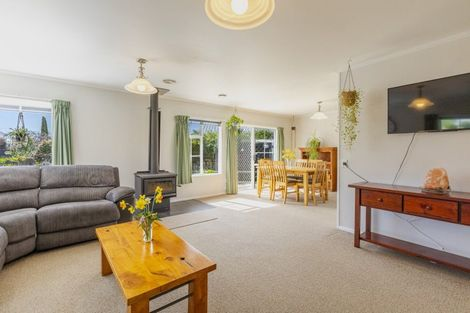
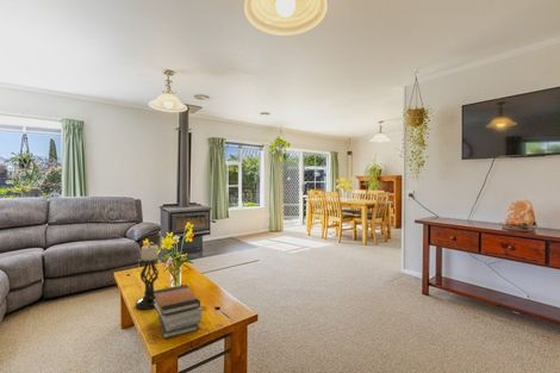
+ book stack (176, 309)
+ candle holder (149, 274)
